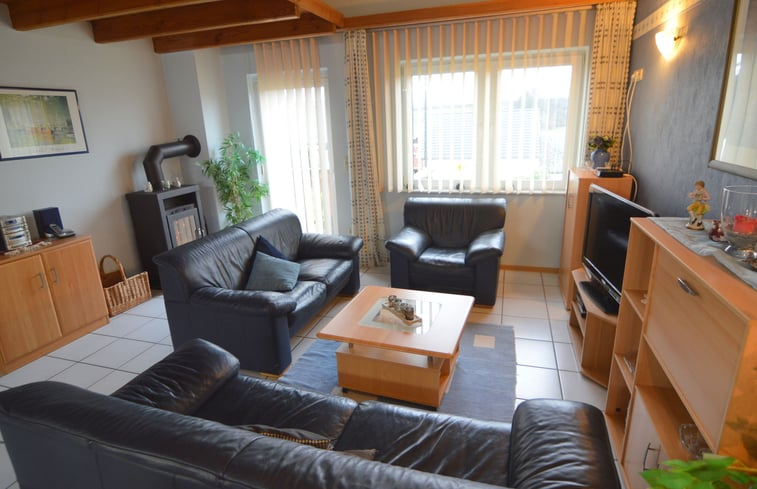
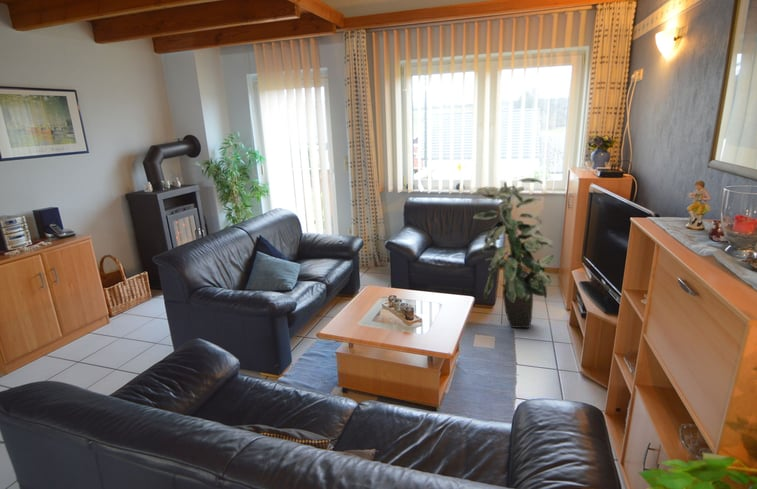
+ indoor plant (516, 255)
